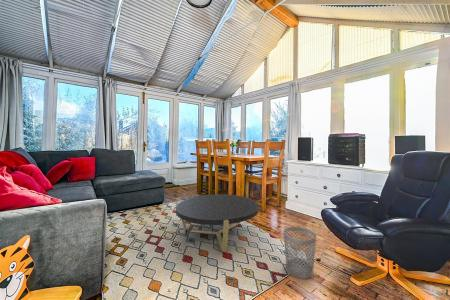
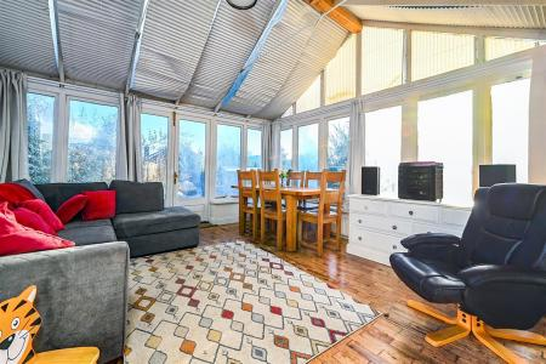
- wastebasket (299, 251)
- coffee table (217, 218)
